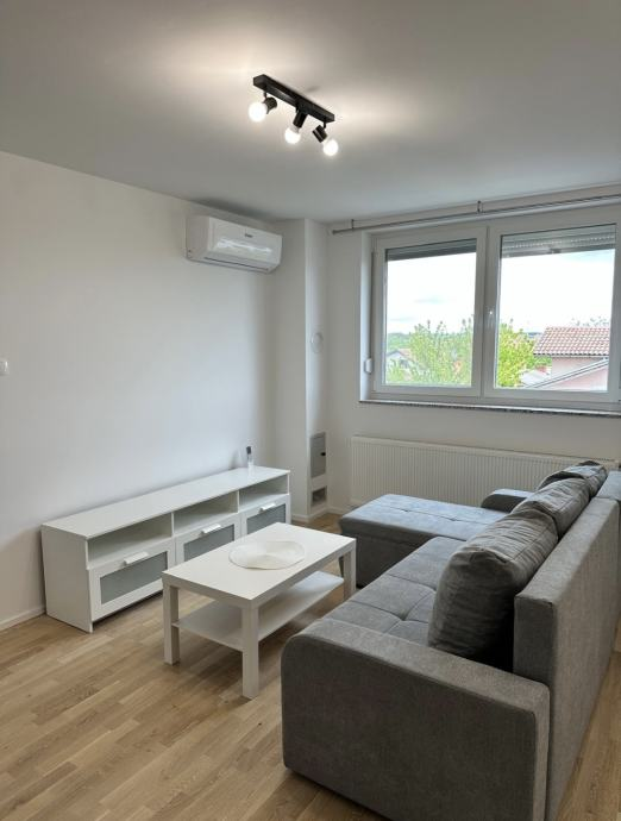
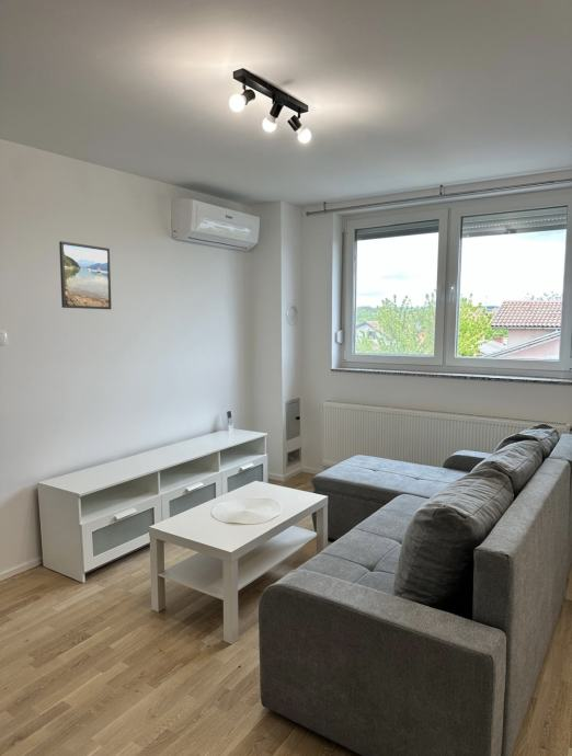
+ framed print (87, 276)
